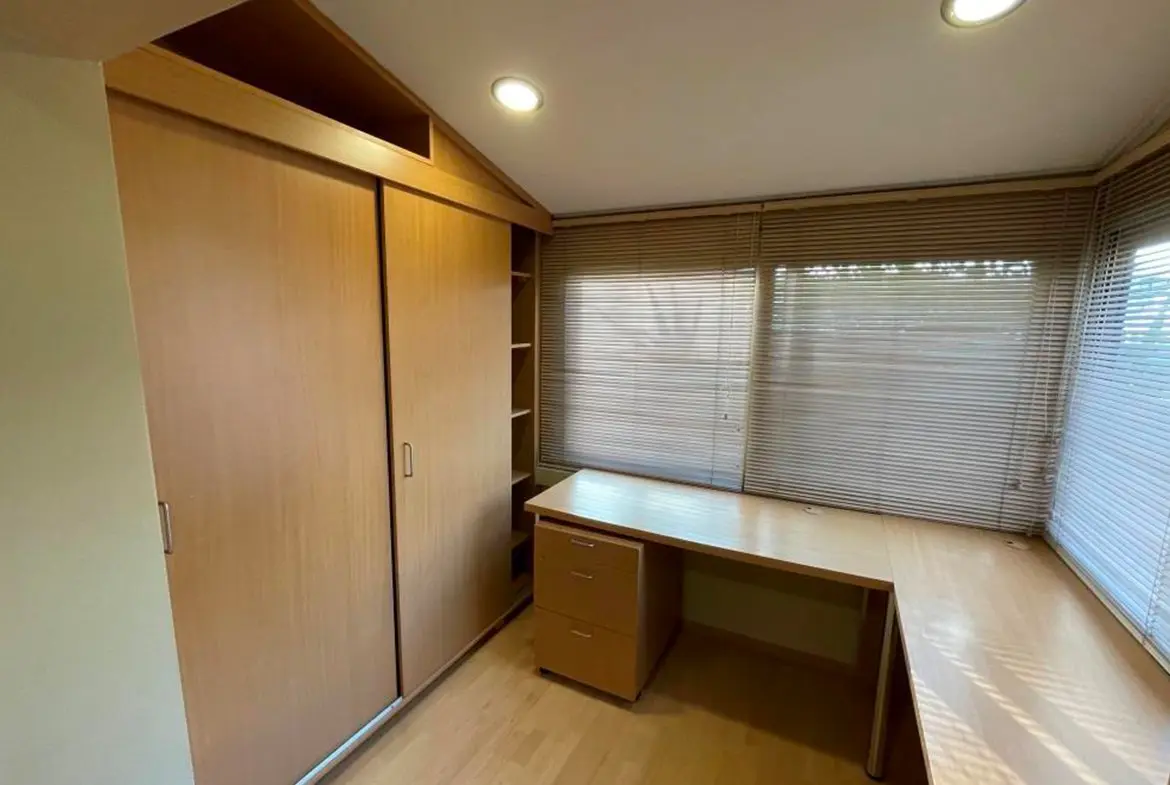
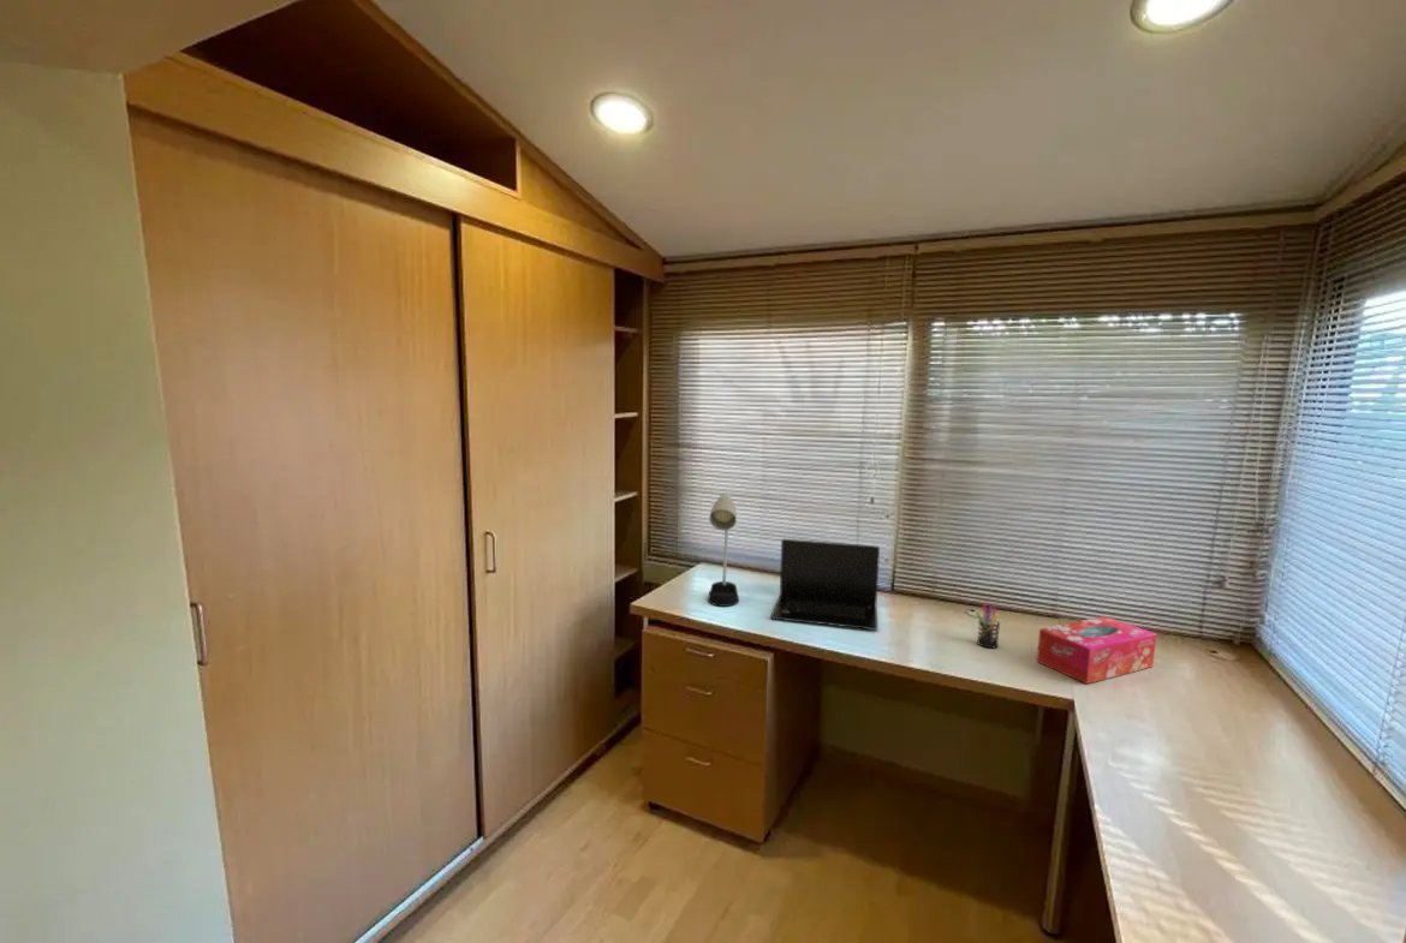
+ pen holder (985, 625)
+ tissue box (1096, 647)
+ laptop (826, 581)
+ desk lamp (725, 548)
